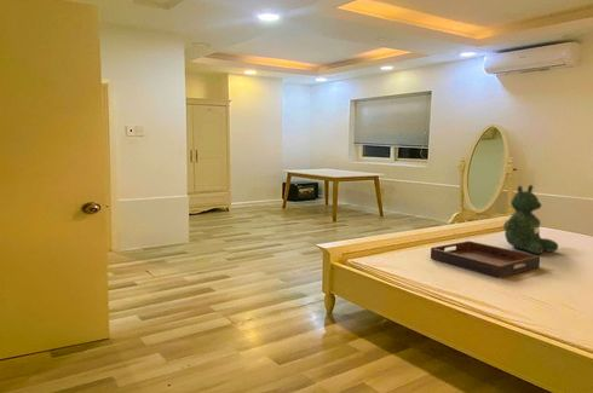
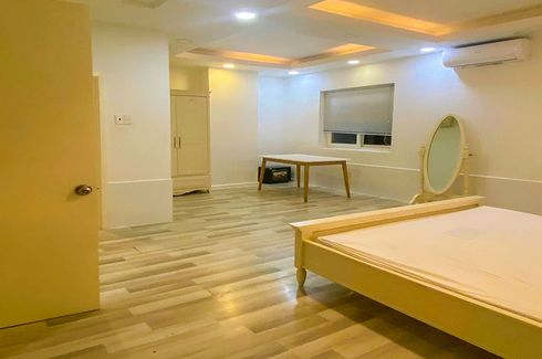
- teddy bear (531, 218)
- serving tray (482, 256)
